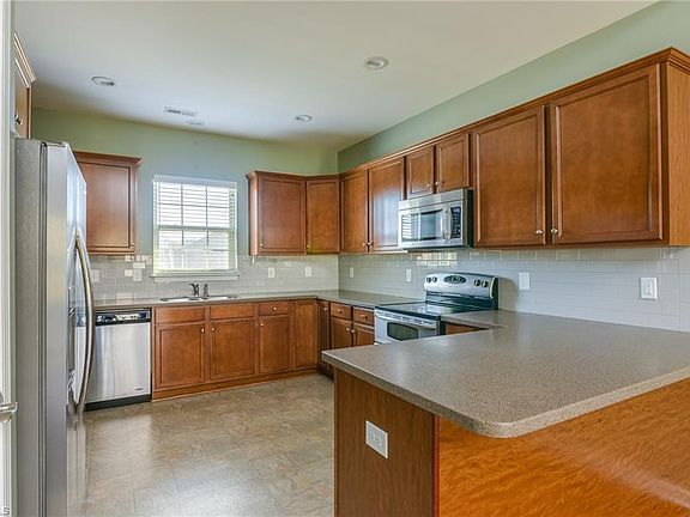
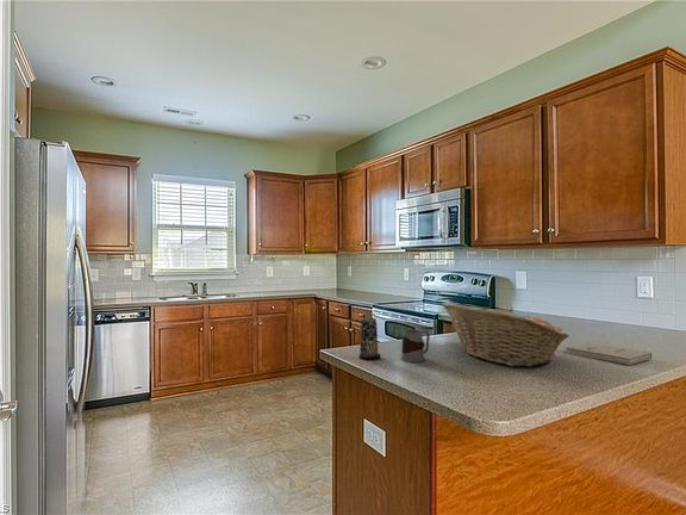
+ candle (369, 337)
+ book (606, 352)
+ fruit basket (500, 329)
+ mug (416, 345)
